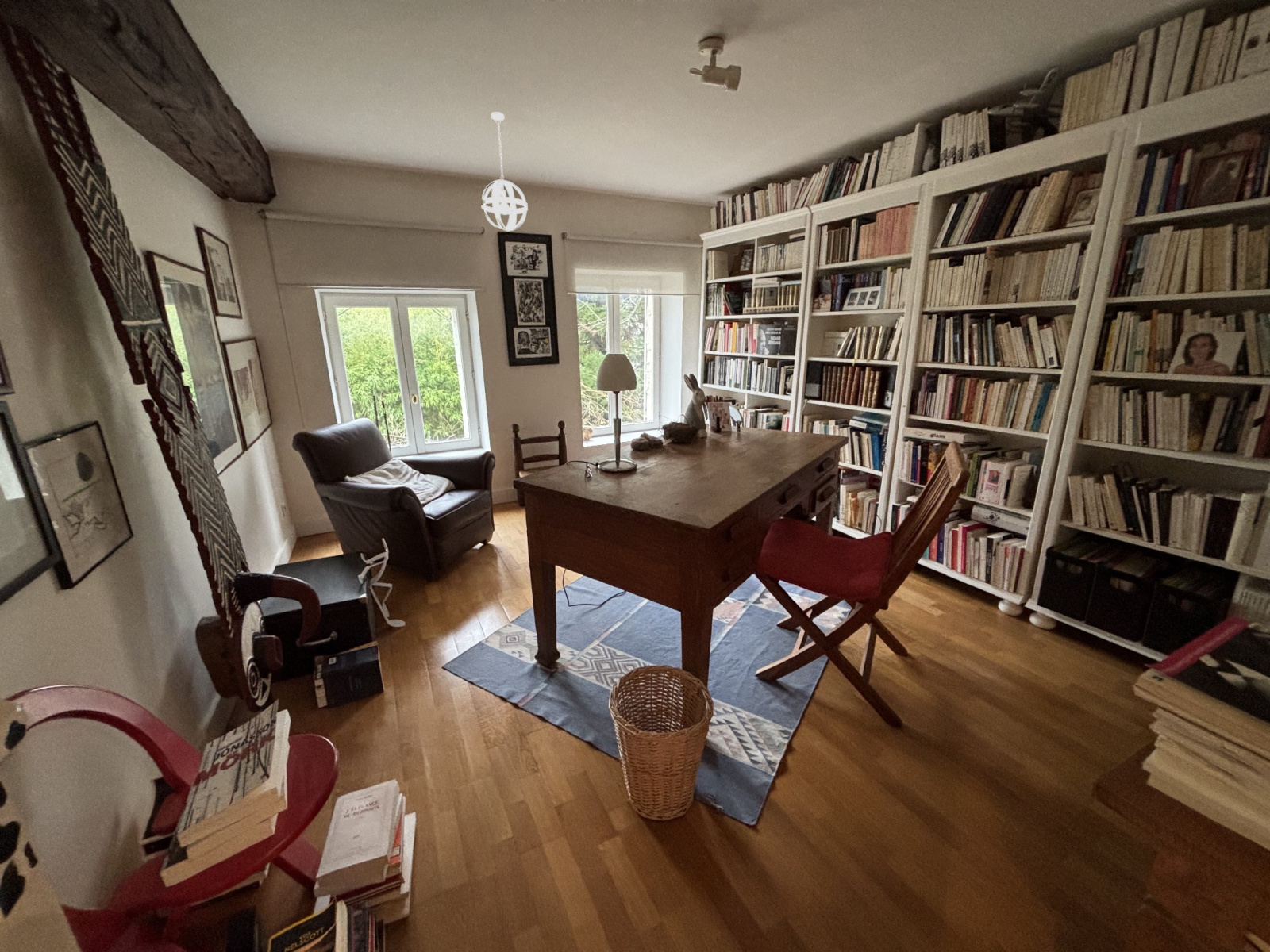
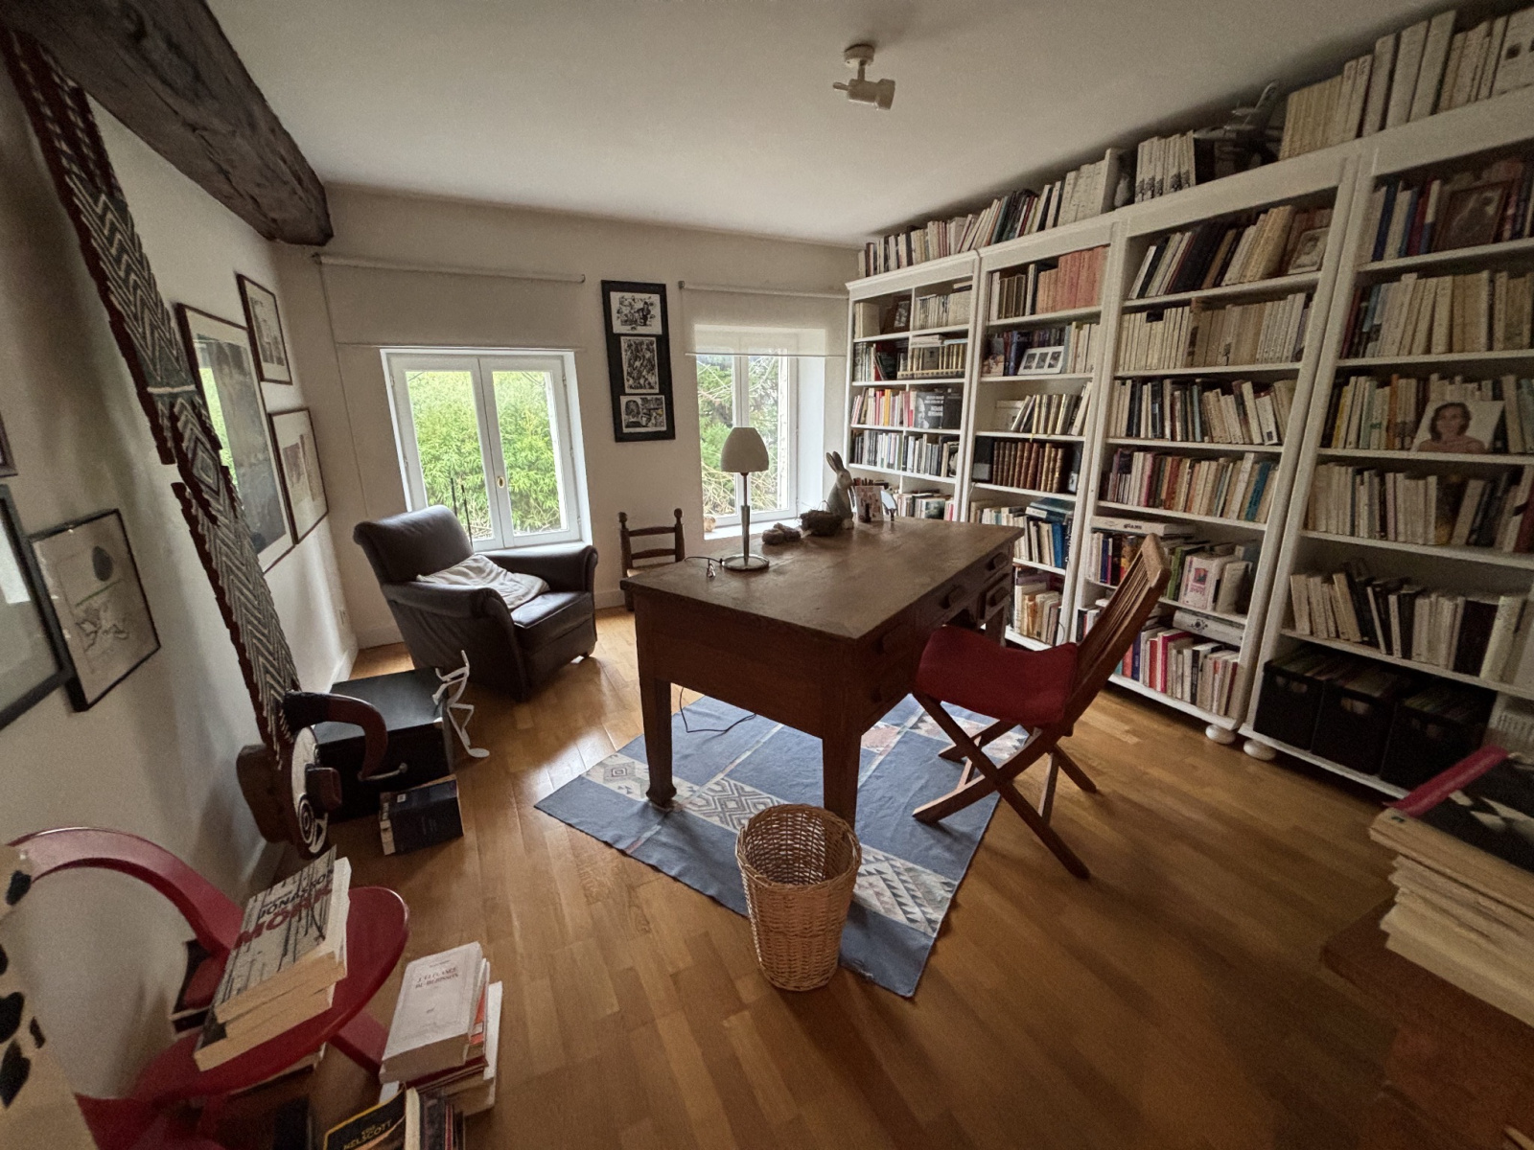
- pendant light (502, 175)
